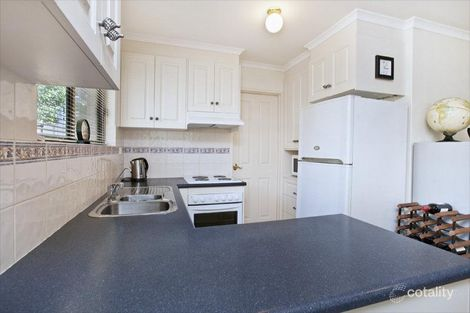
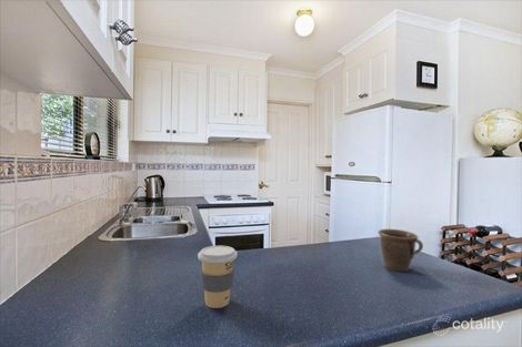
+ coffee cup (217, 276)
+ mug (399, 251)
